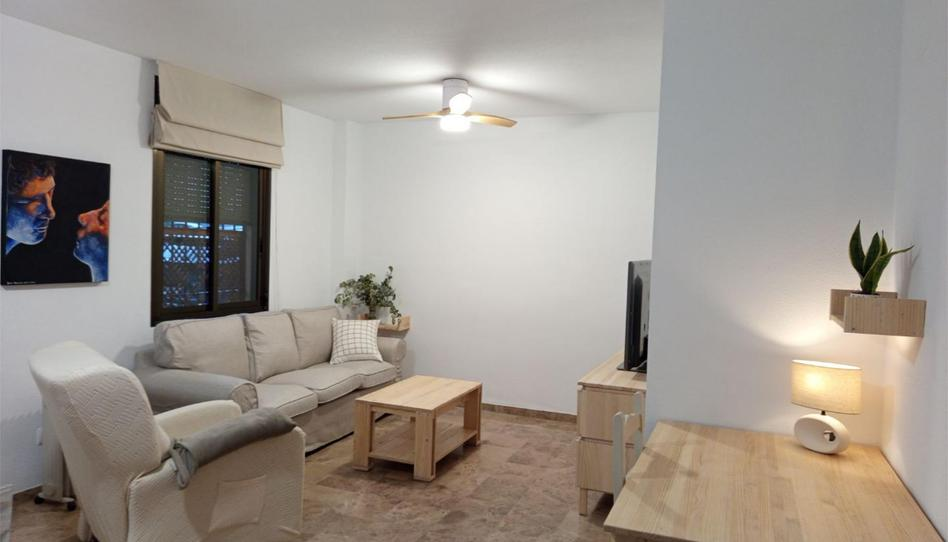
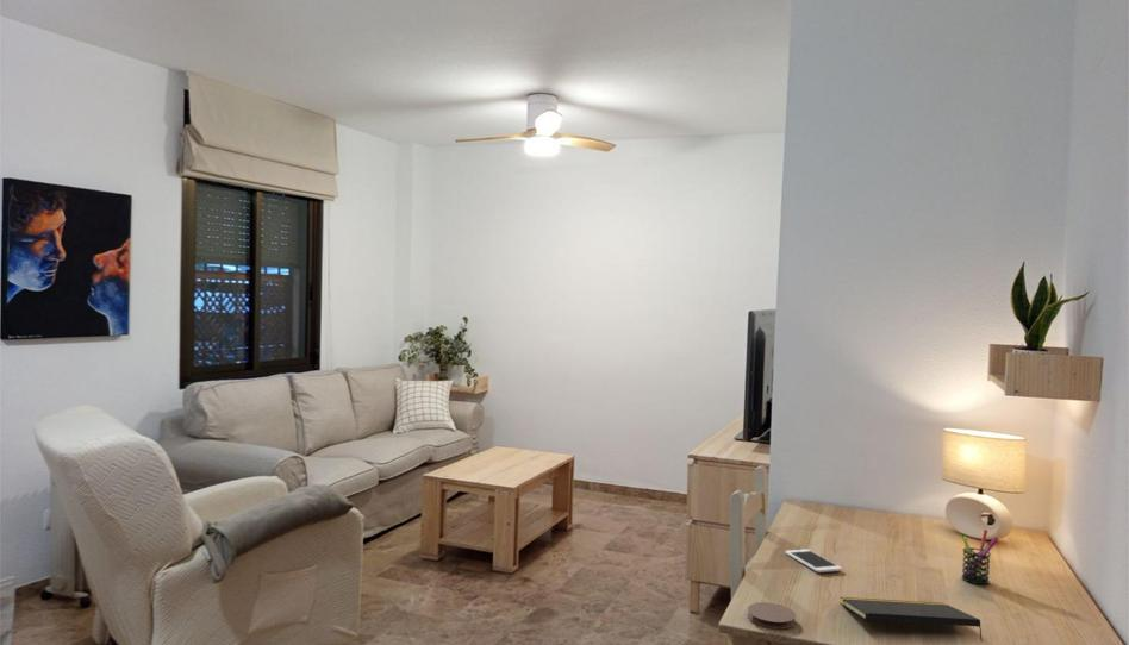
+ coaster (771, 614)
+ mobile phone (812, 559)
+ notepad (905, 610)
+ pen holder (974, 553)
